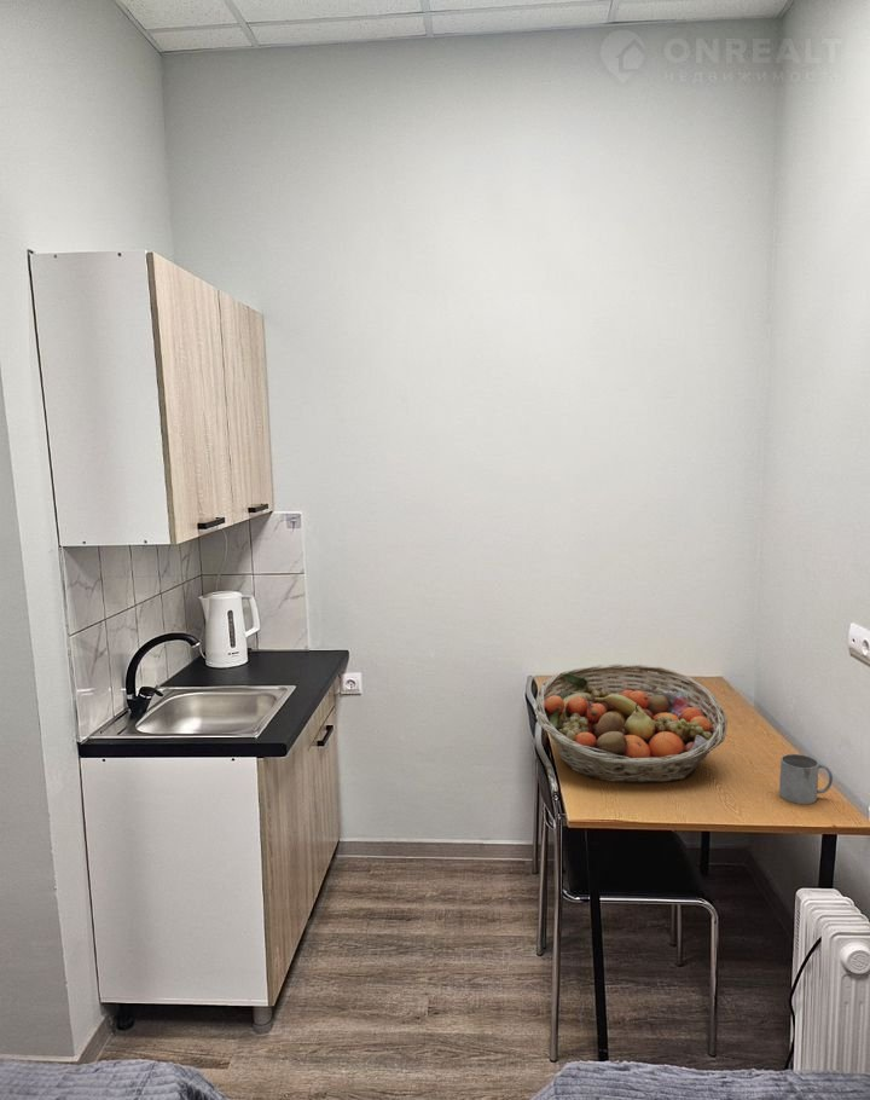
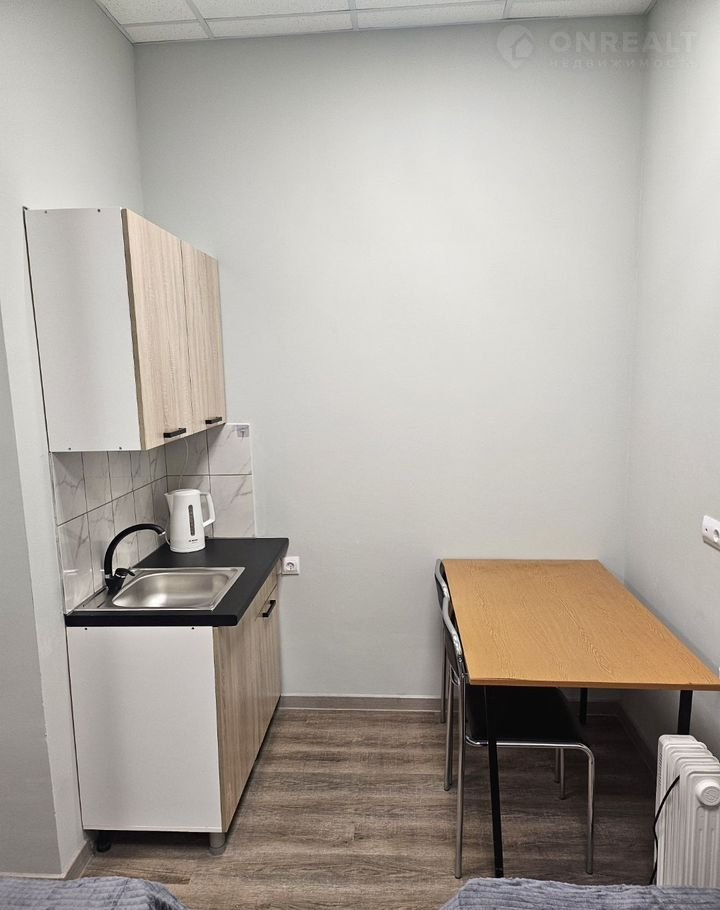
- mug (806, 778)
- fruit basket (628, 722)
